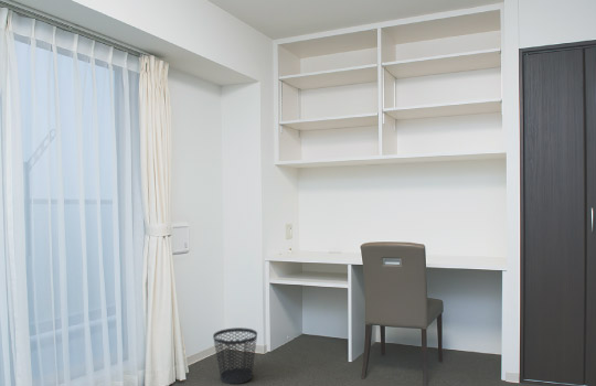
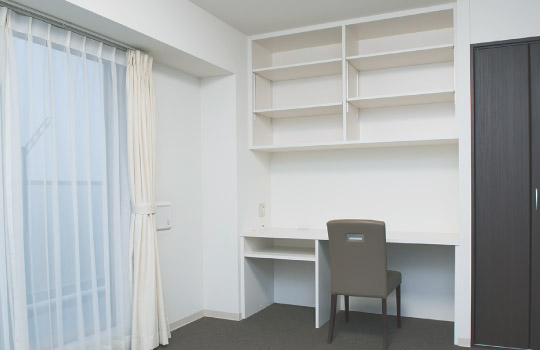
- wastebasket (235, 356)
